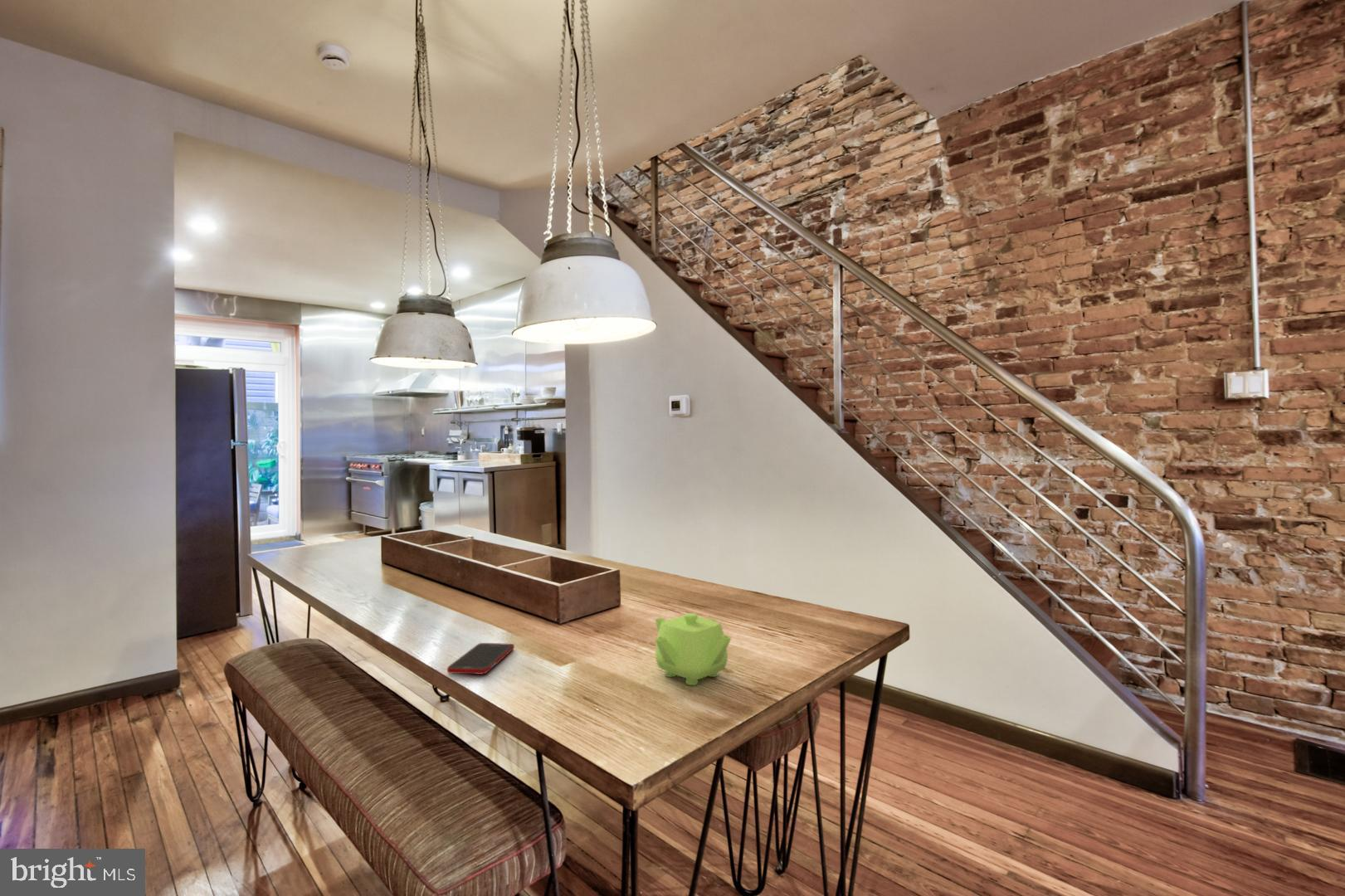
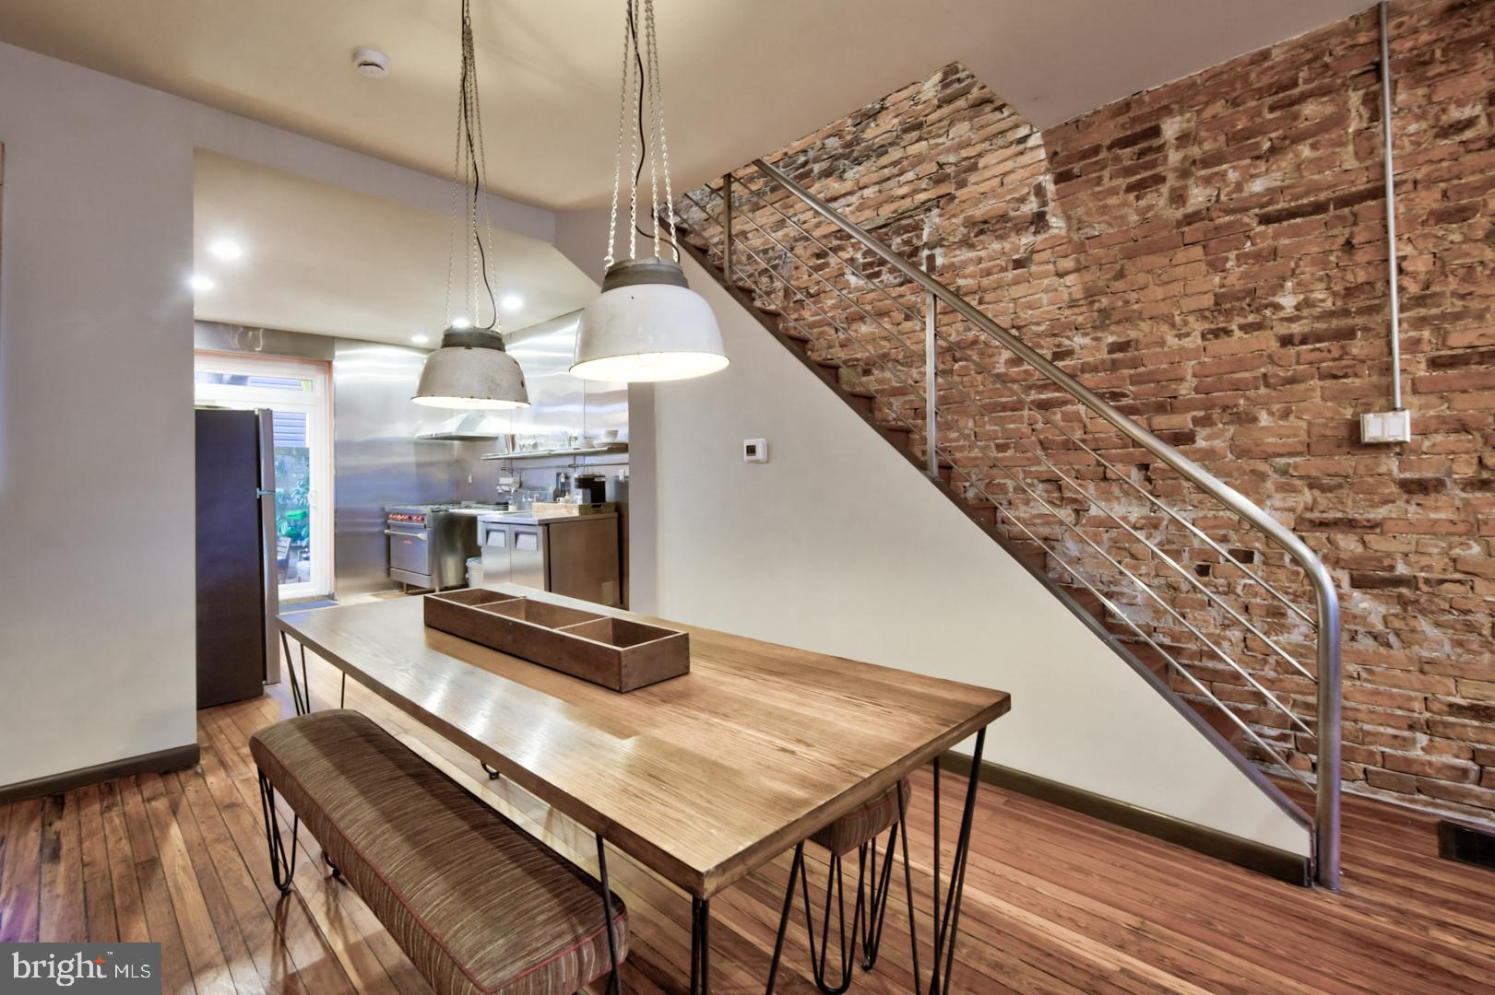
- cell phone (482, 657)
- teapot (688, 645)
